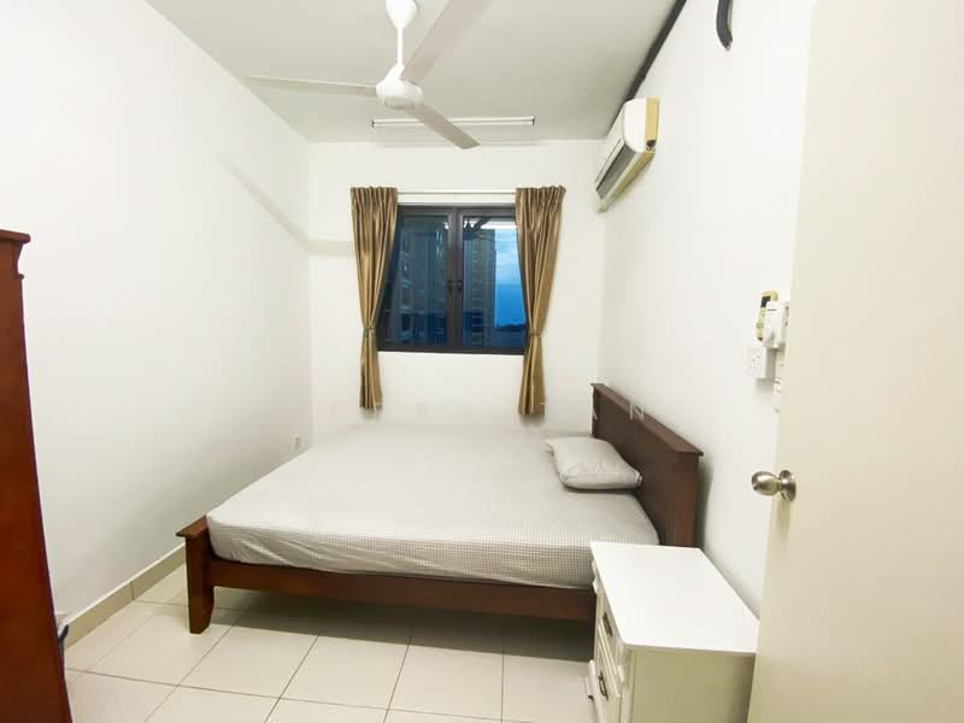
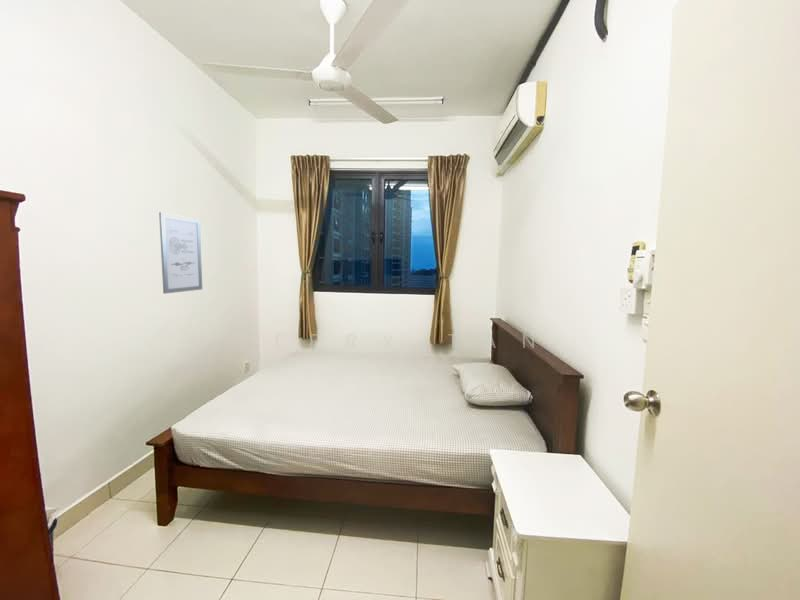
+ wall art (182, 254)
